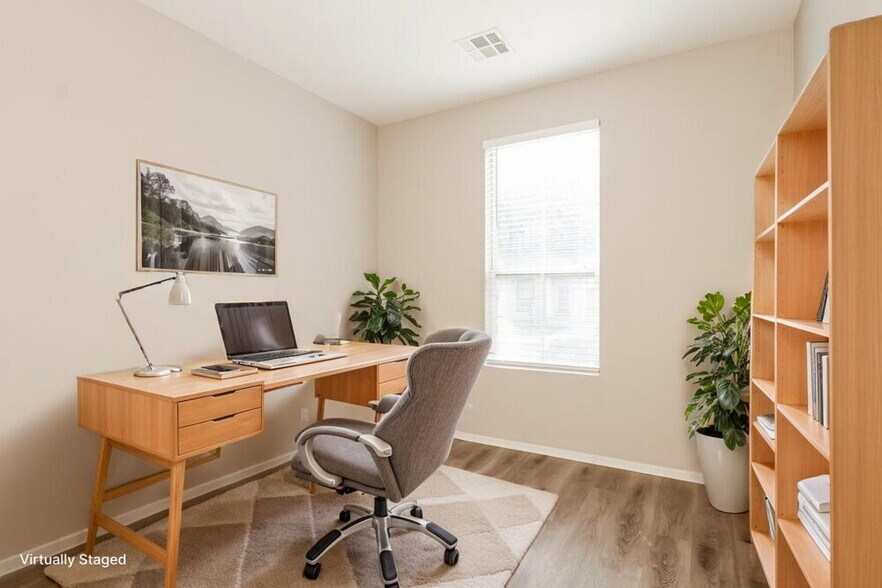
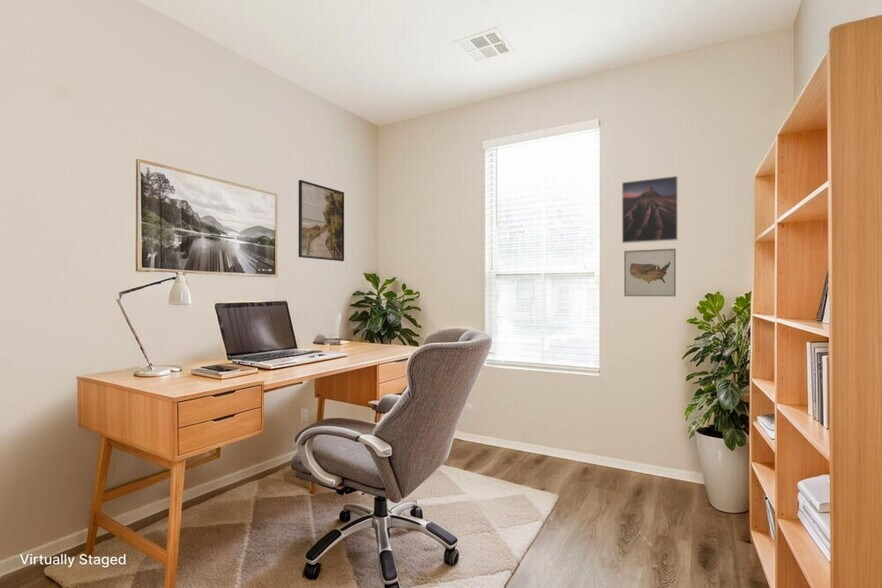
+ wall art (649, 273)
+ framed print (322, 222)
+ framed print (649, 210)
